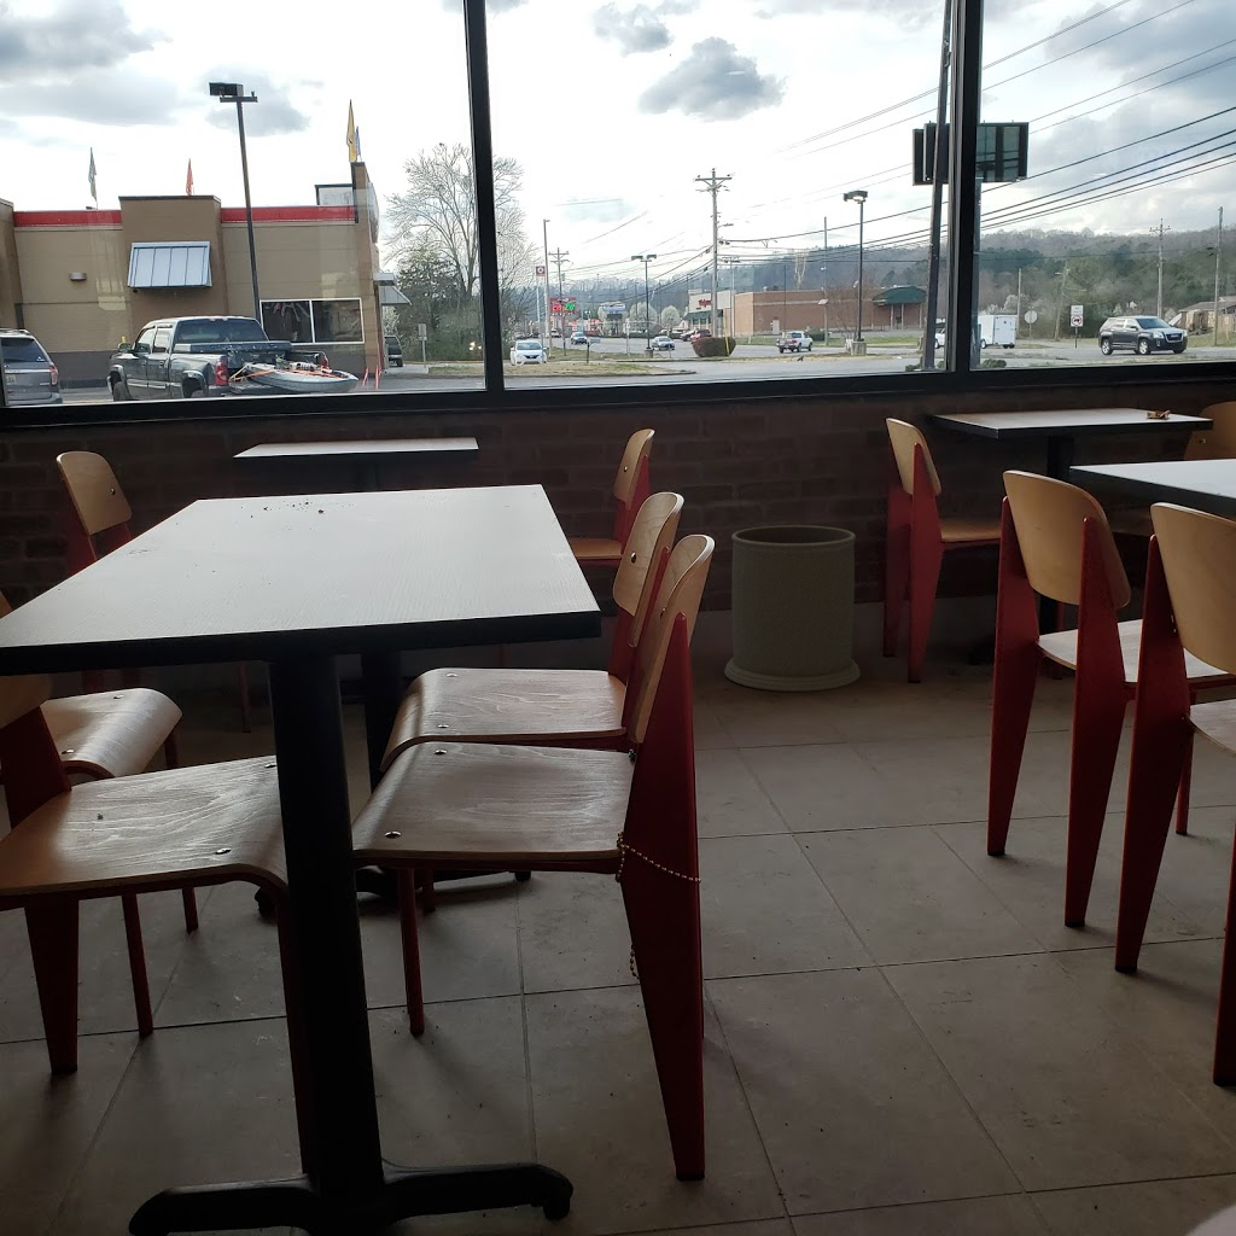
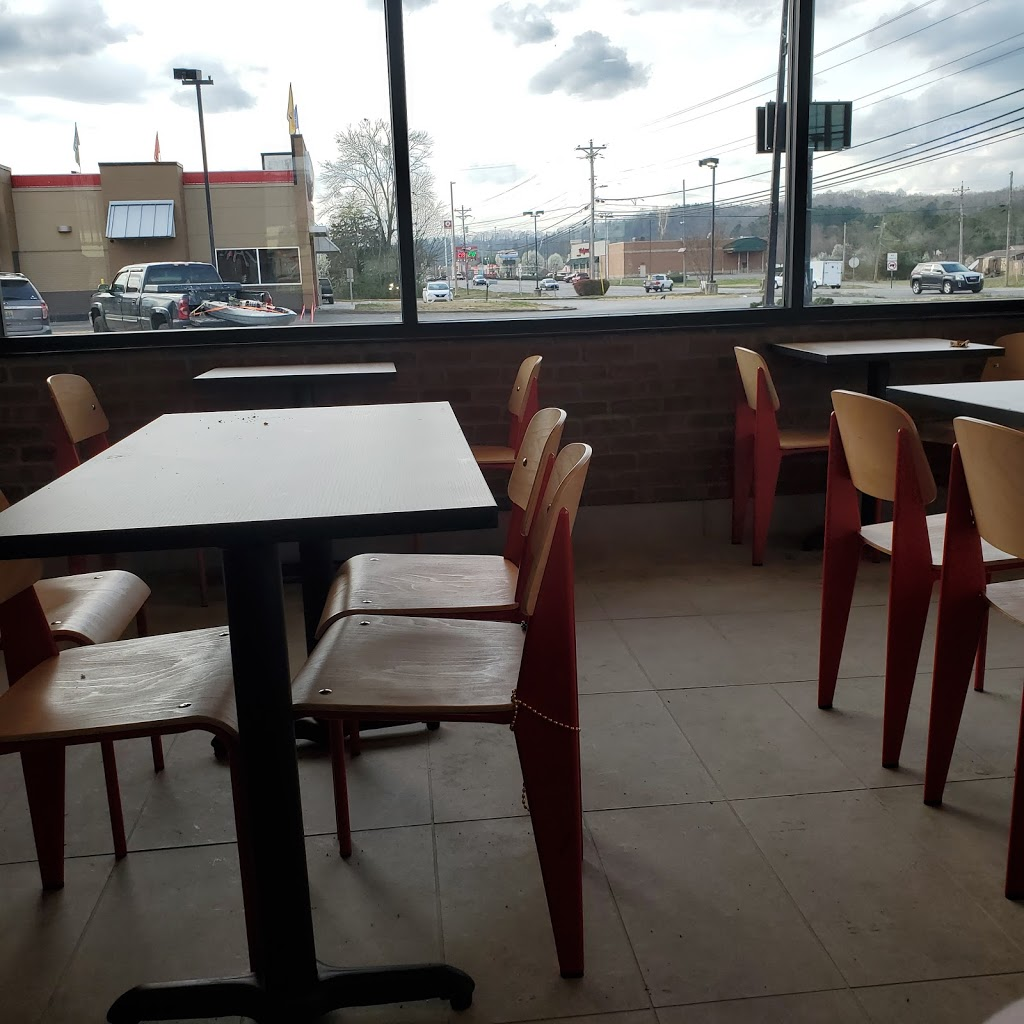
- trash can (792, 604)
